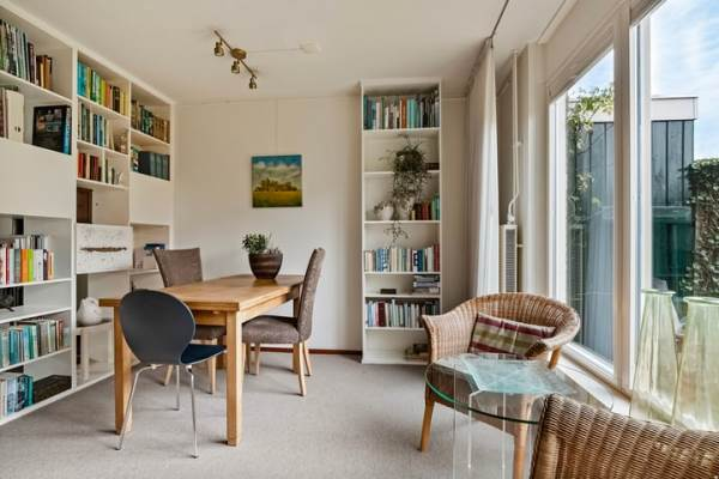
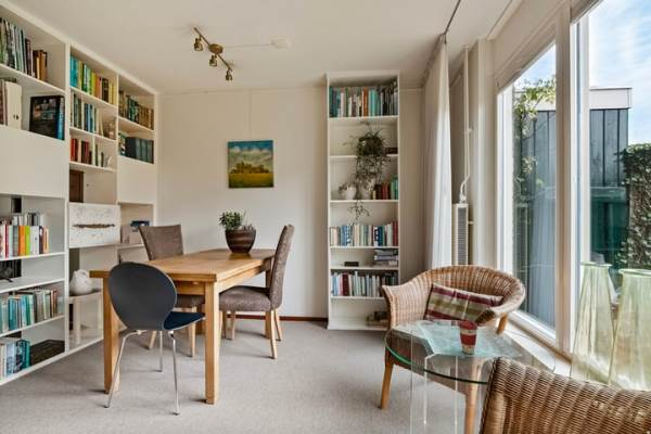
+ coffee cup (468, 337)
